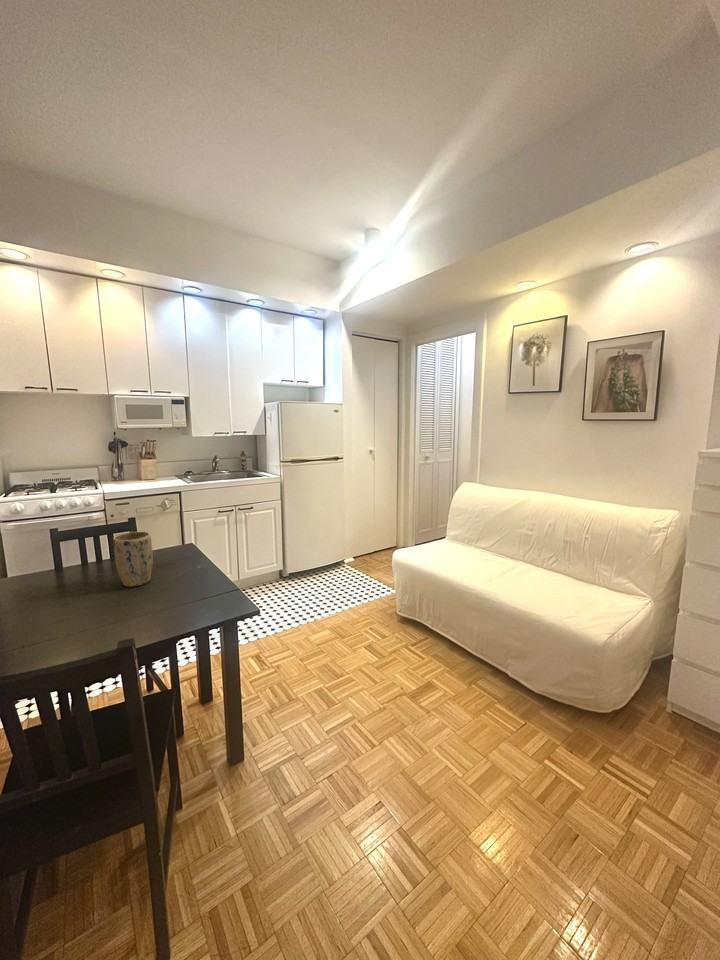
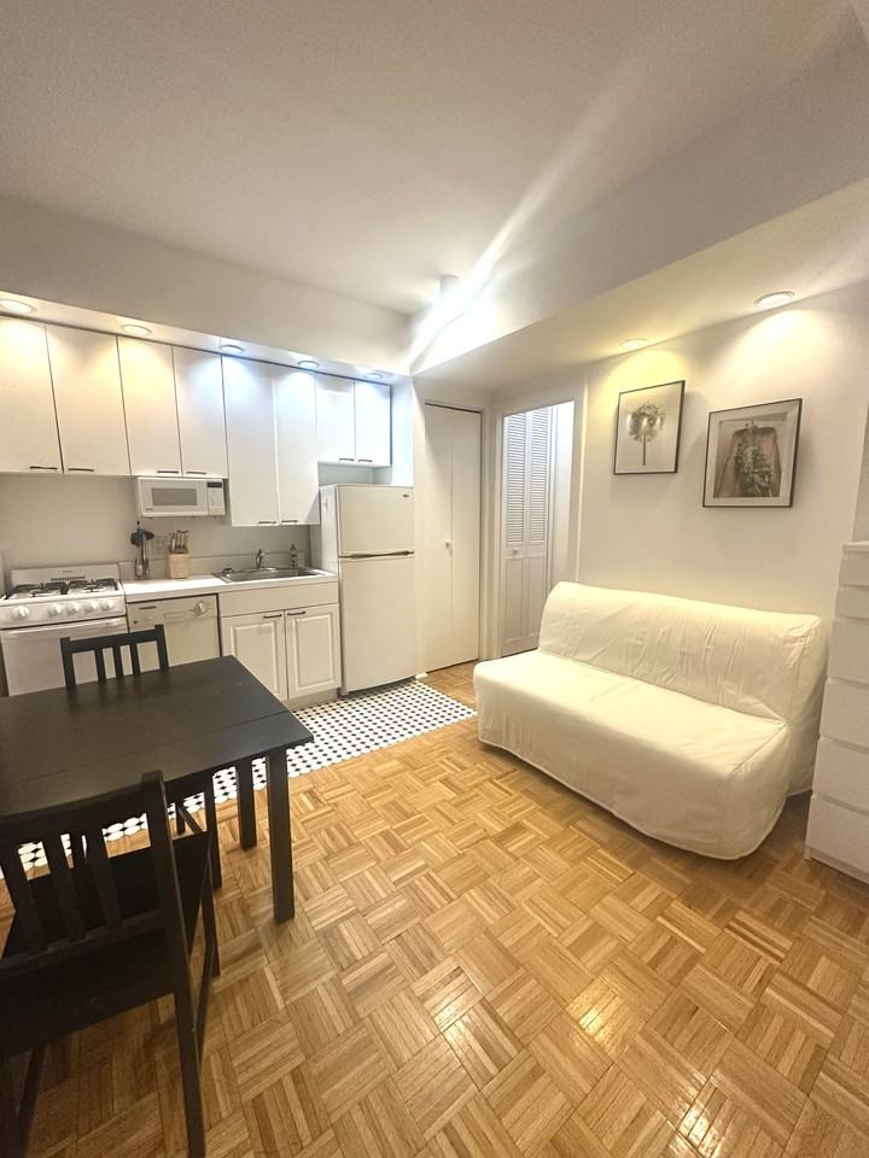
- plant pot (134, 559)
